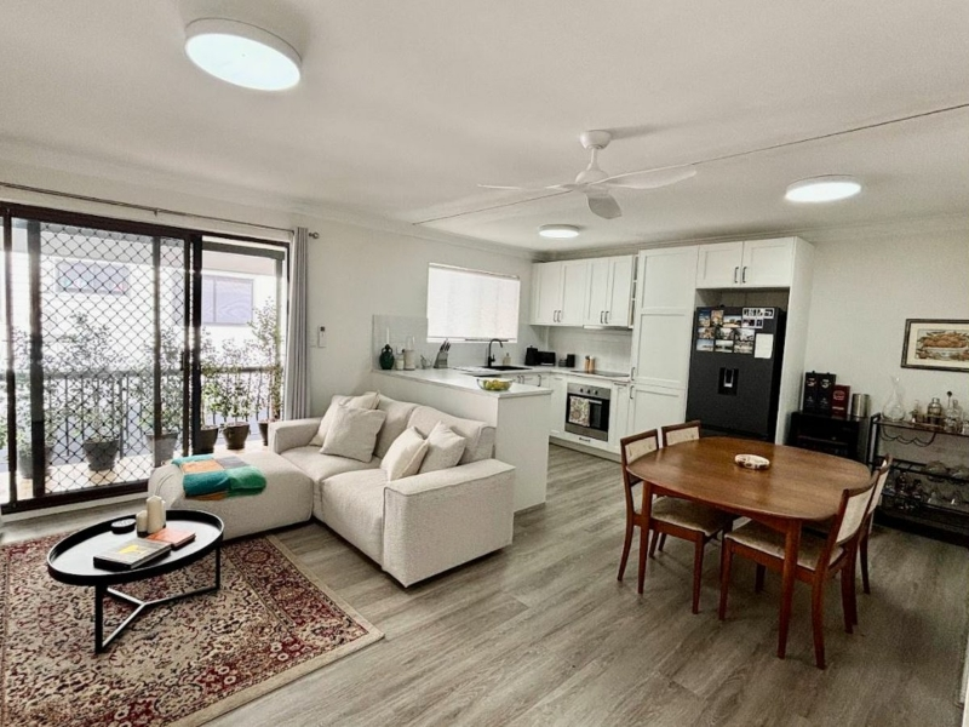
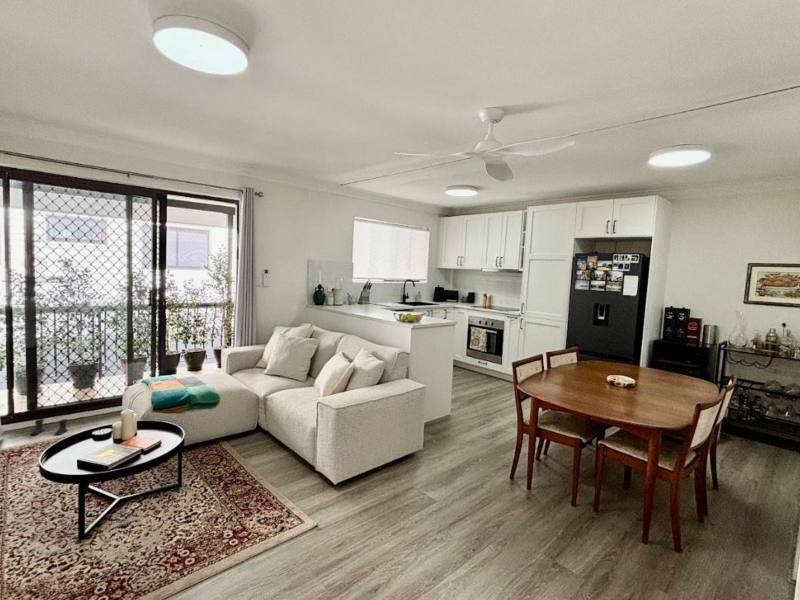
+ boots (44, 429)
